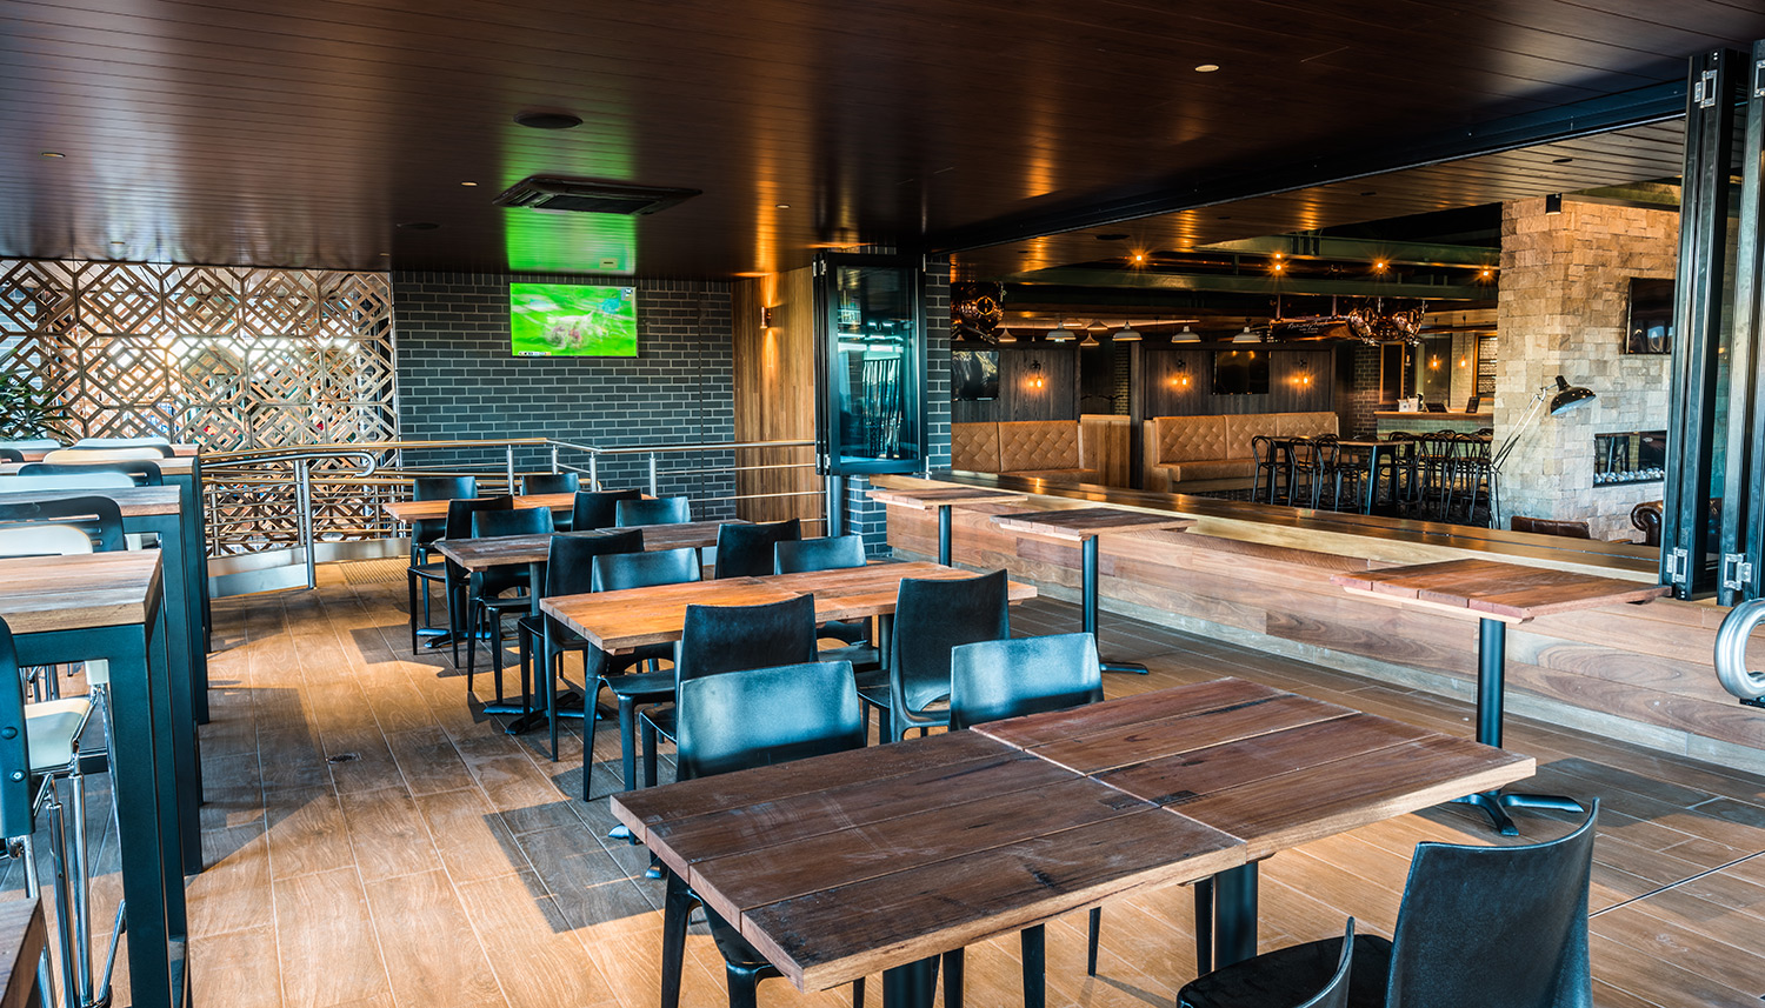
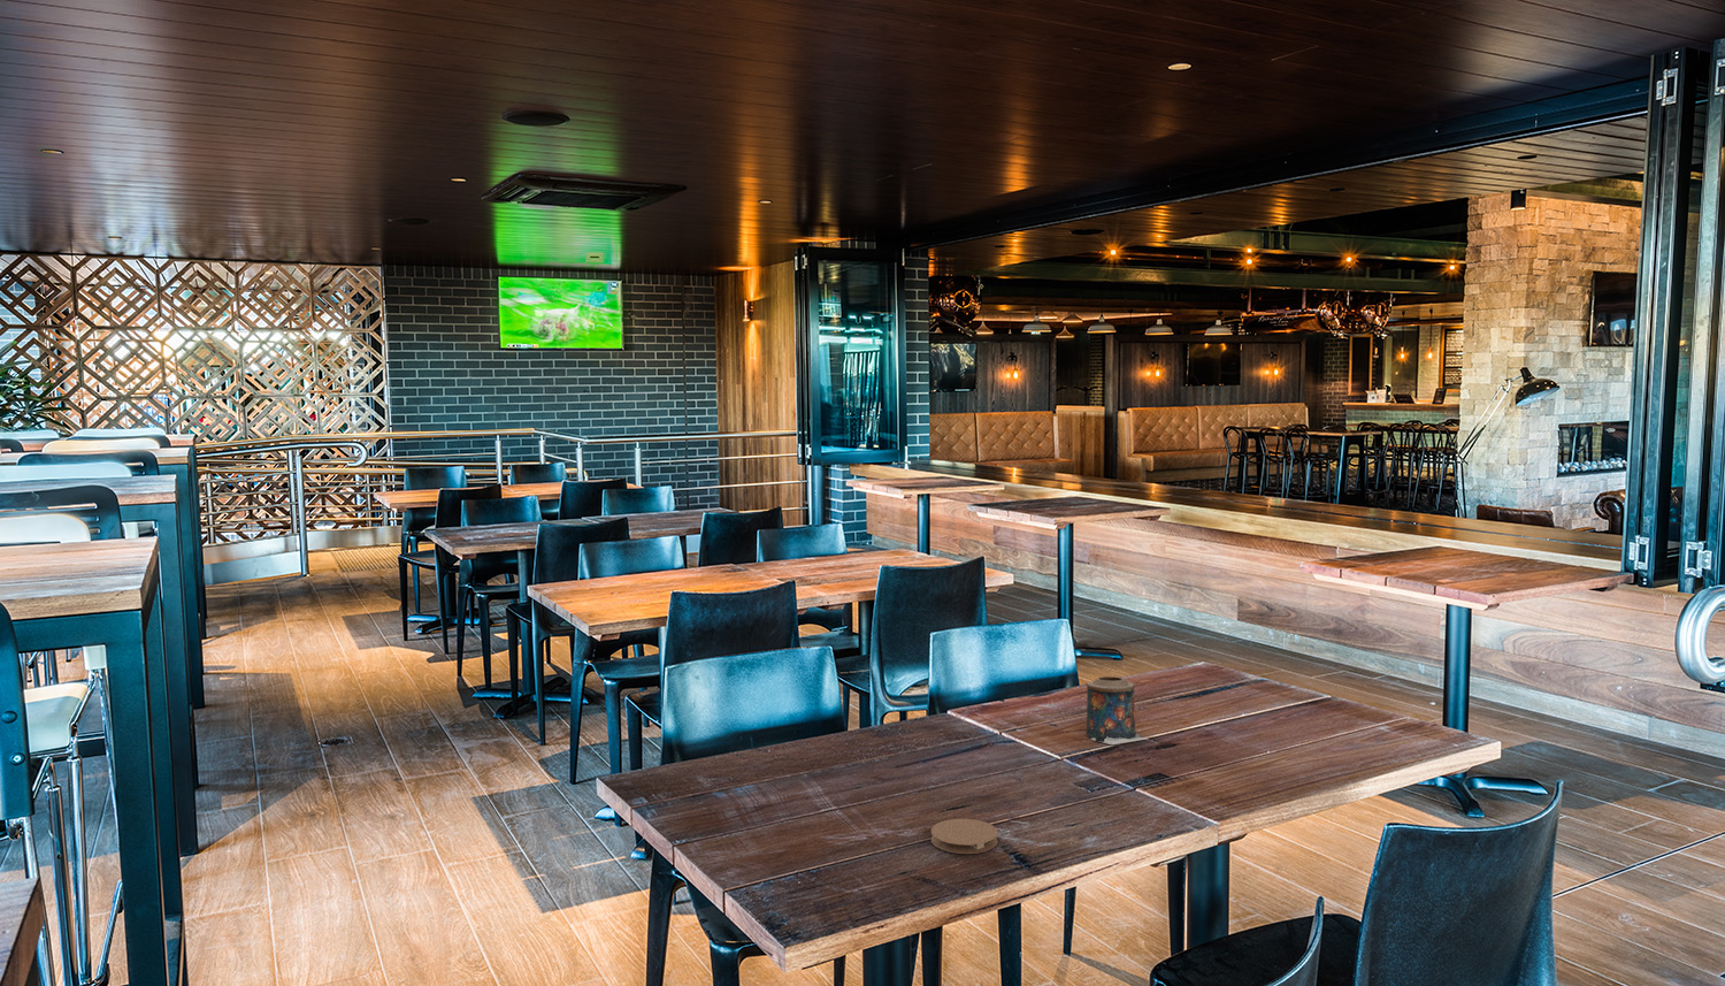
+ candle (1117, 708)
+ coaster (963, 835)
